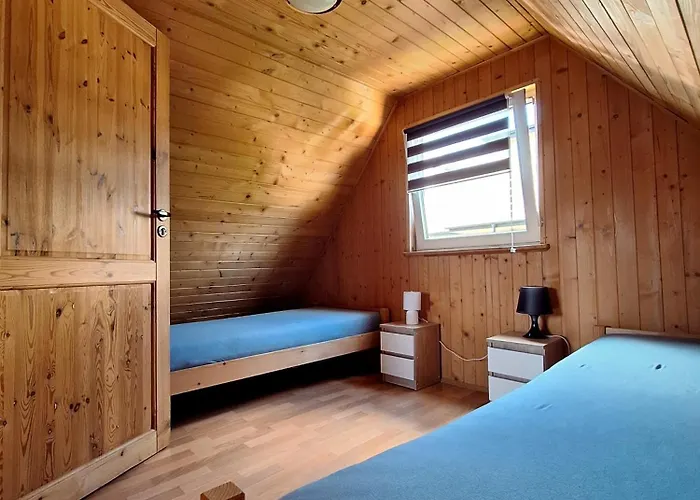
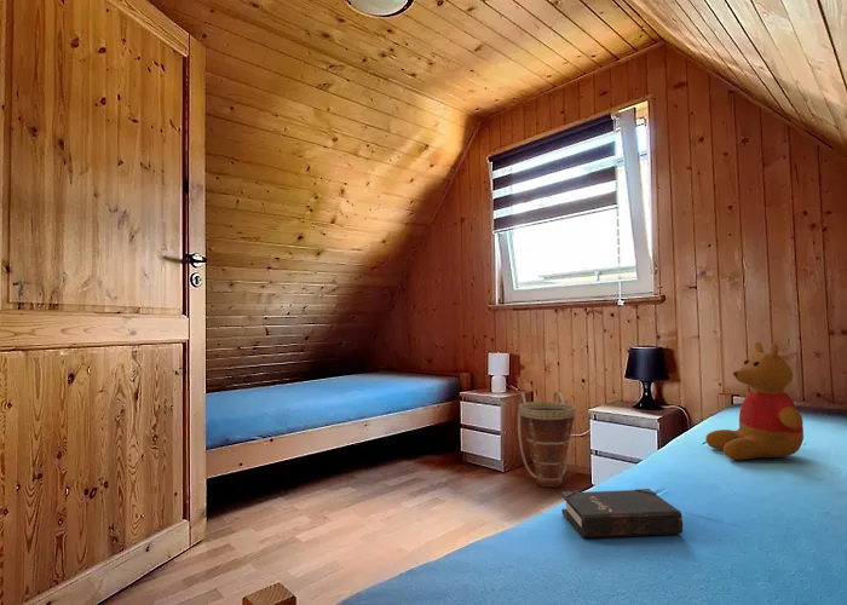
+ teddy bear (751, 398)
+ basket (543, 436)
+ hardback book (618, 512)
